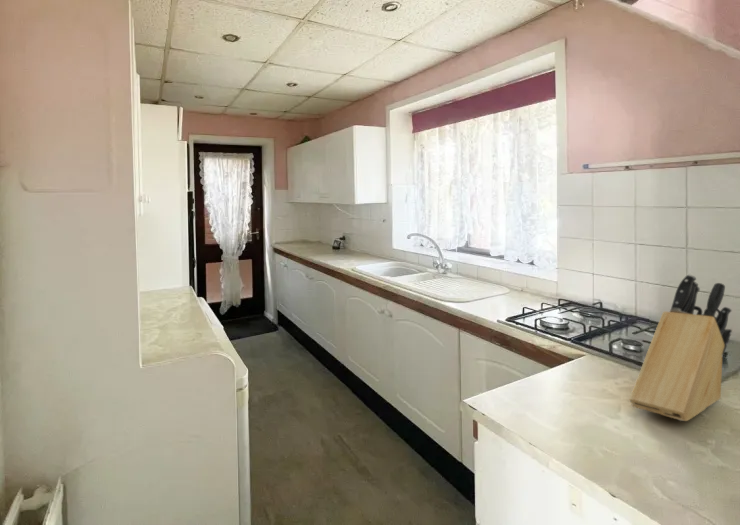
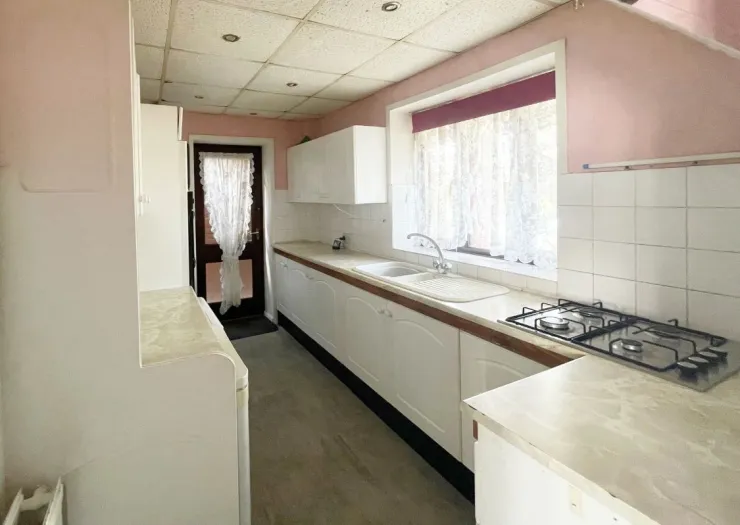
- knife block (685, 339)
